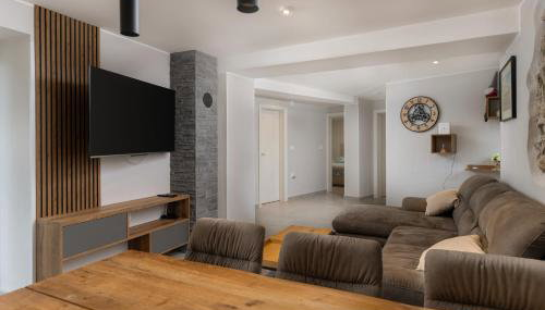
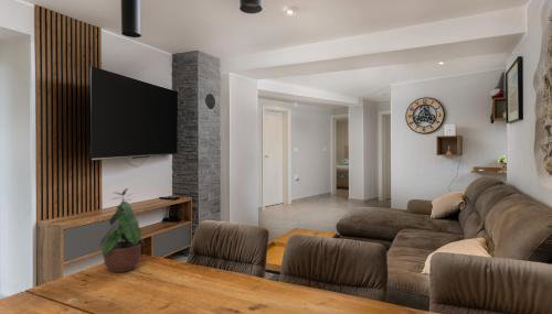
+ potted plant (123, 228)
